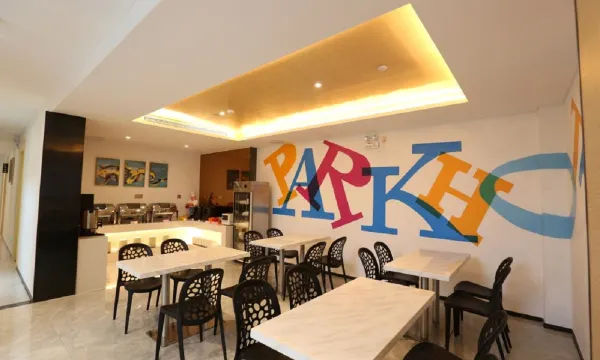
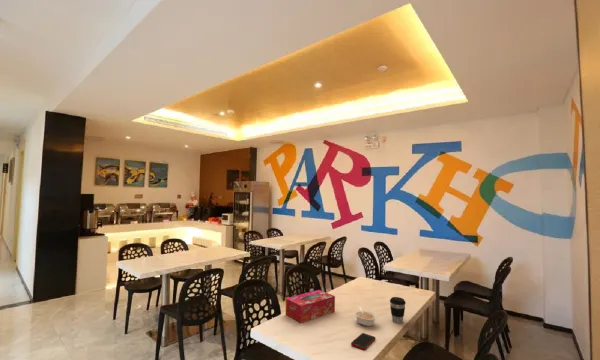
+ cell phone (363, 341)
+ legume (364, 317)
+ tissue box (310, 305)
+ coffee cup (397, 309)
